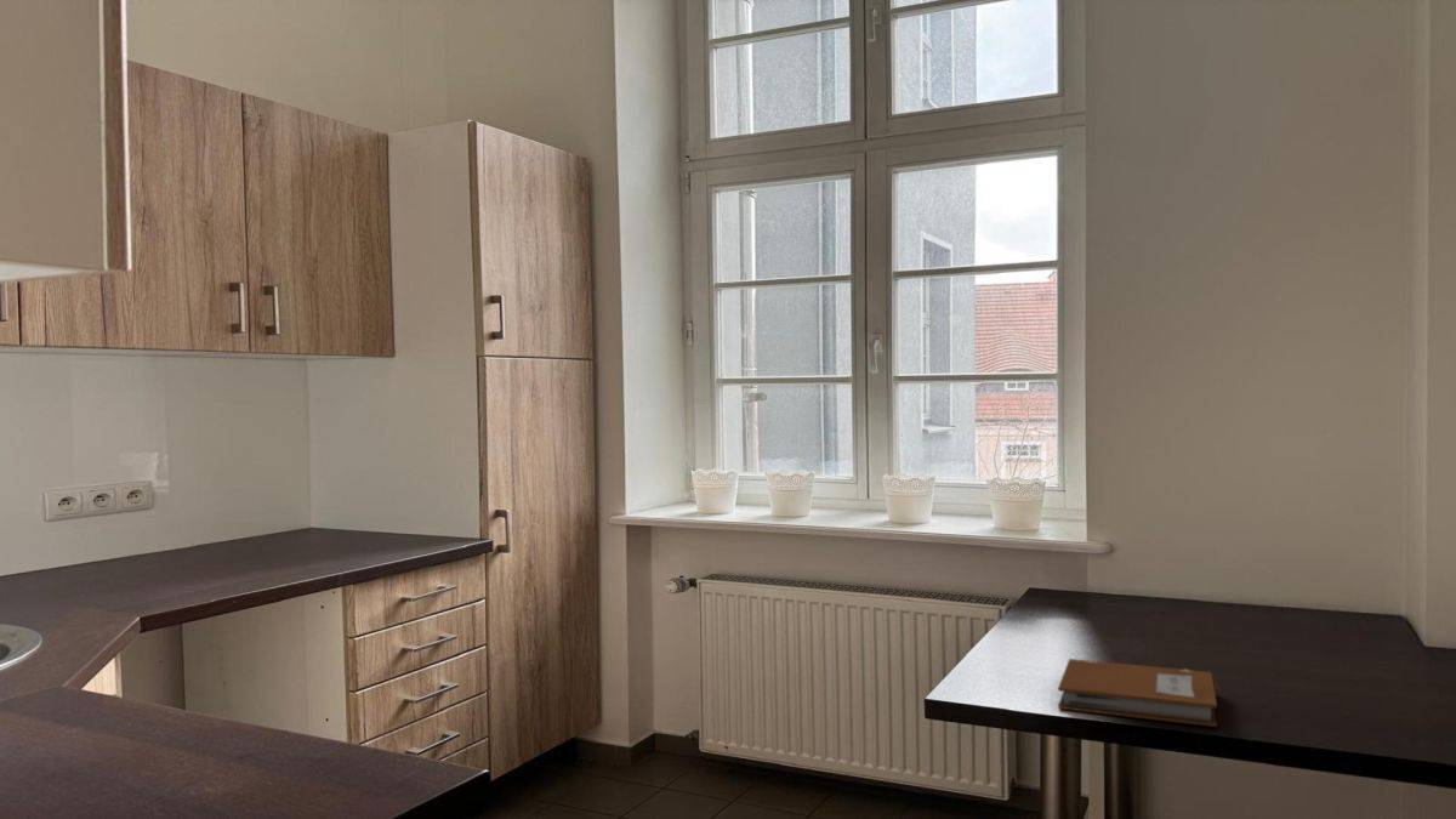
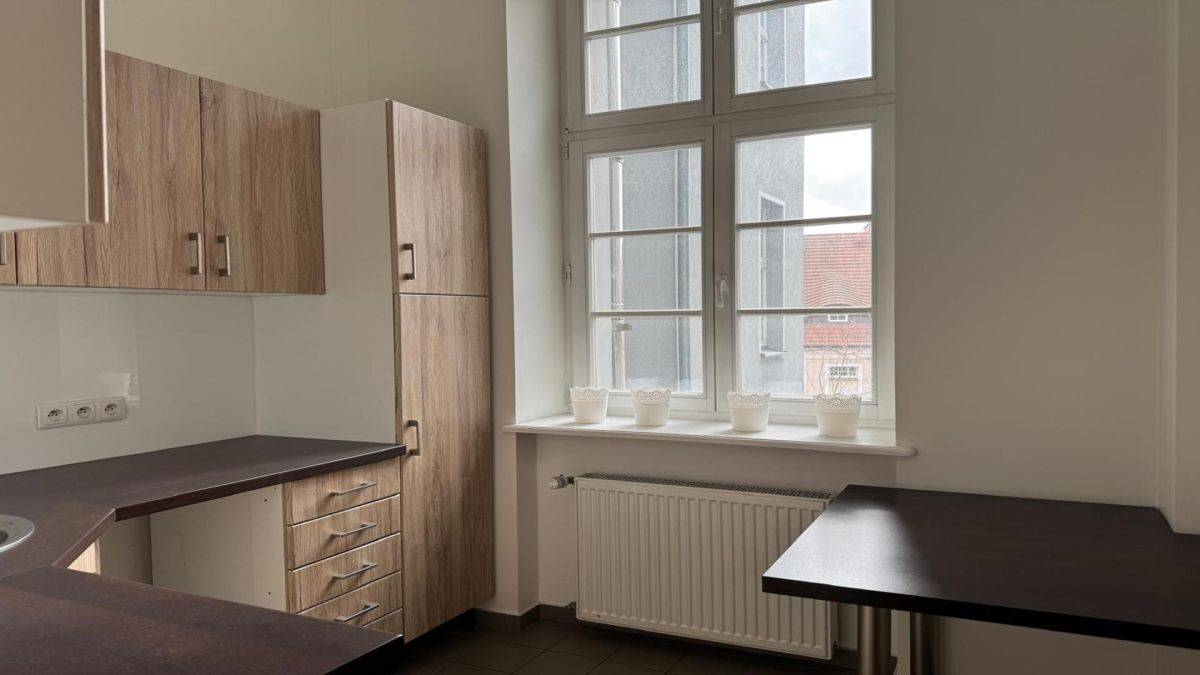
- notebook (1141, 689)
